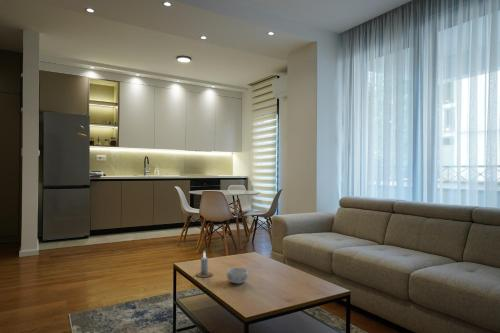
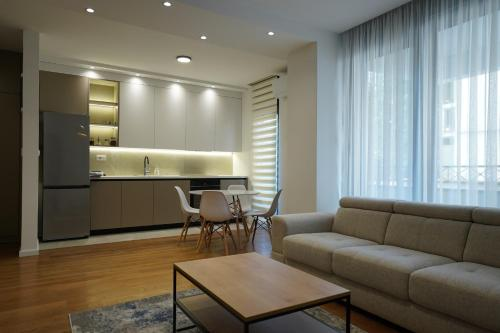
- decorative bowl (237, 275)
- candle (204, 262)
